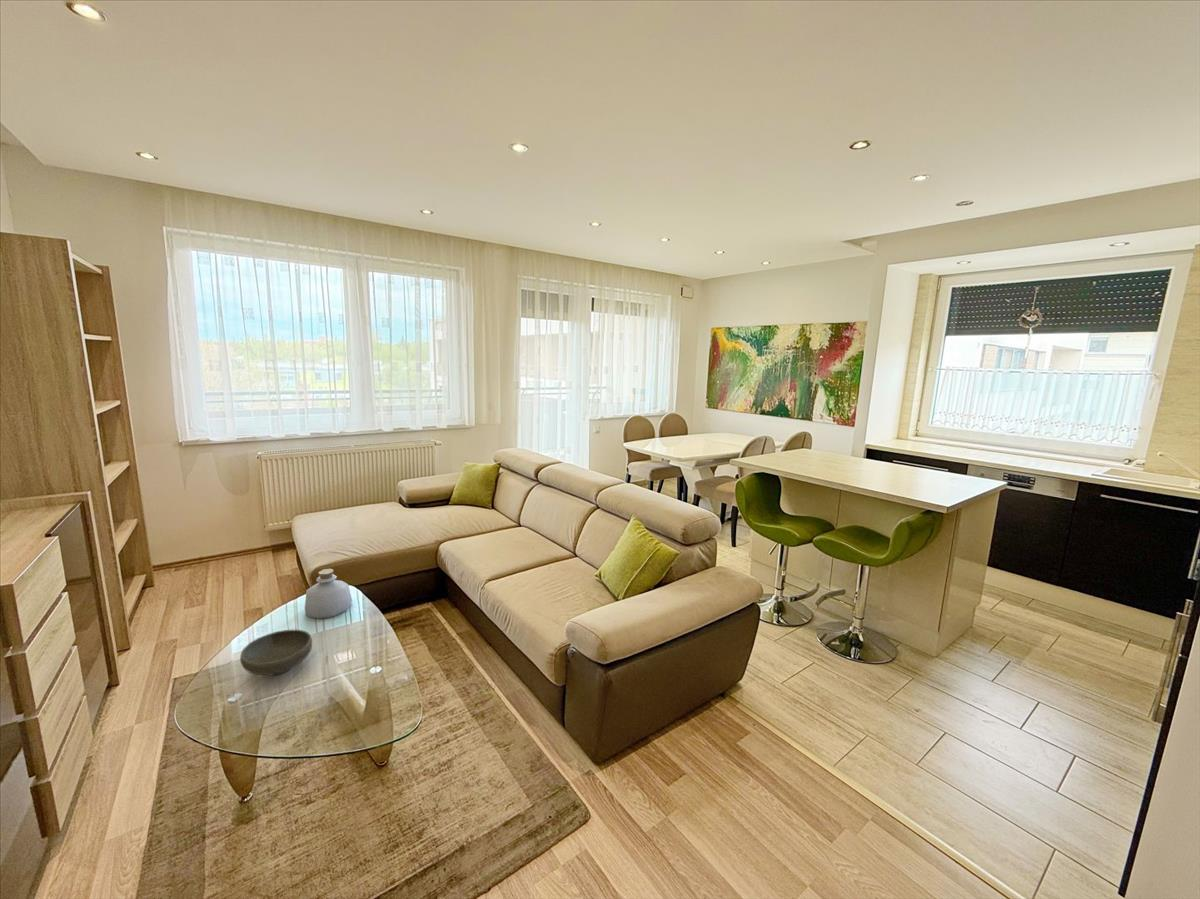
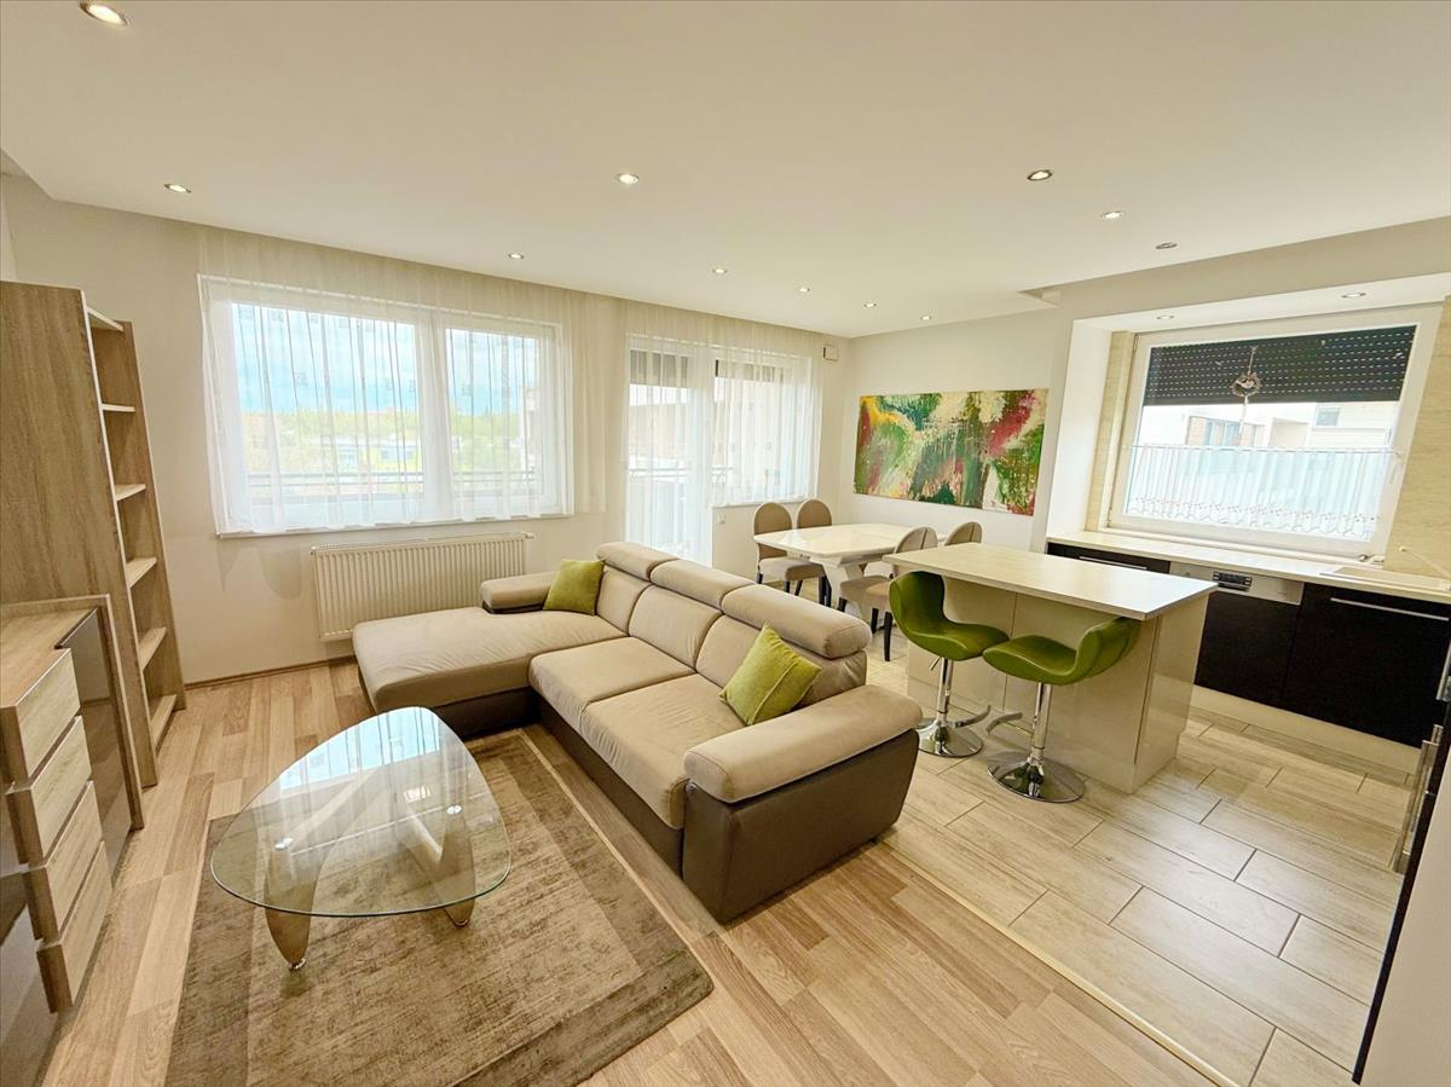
- bowl (278, 656)
- bottle (328, 590)
